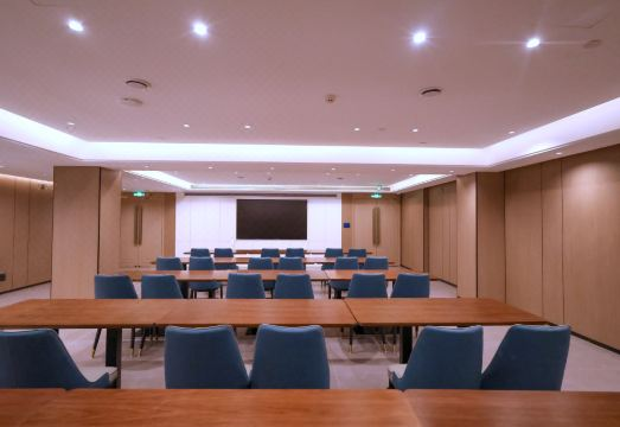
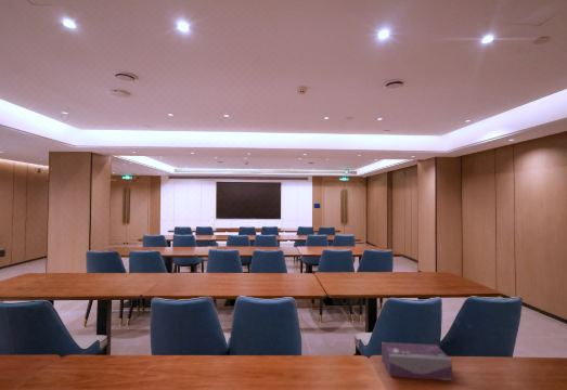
+ tissue box (414, 359)
